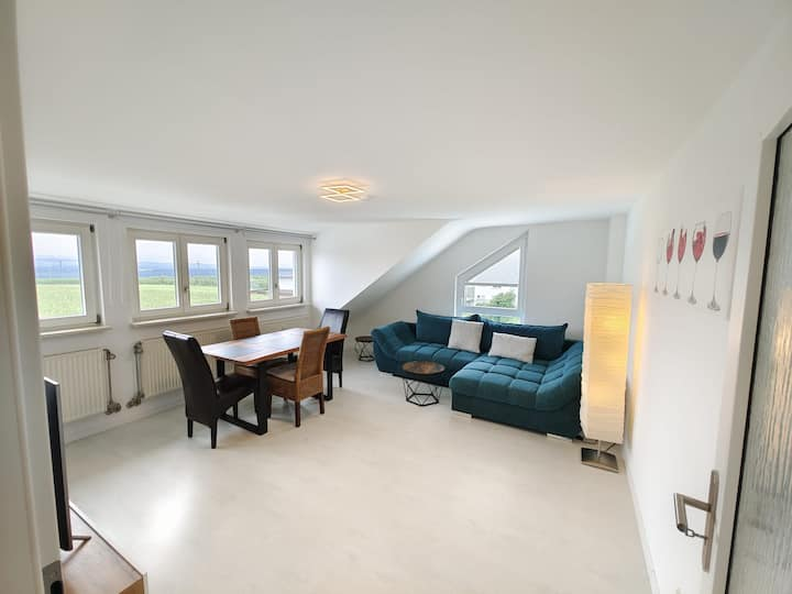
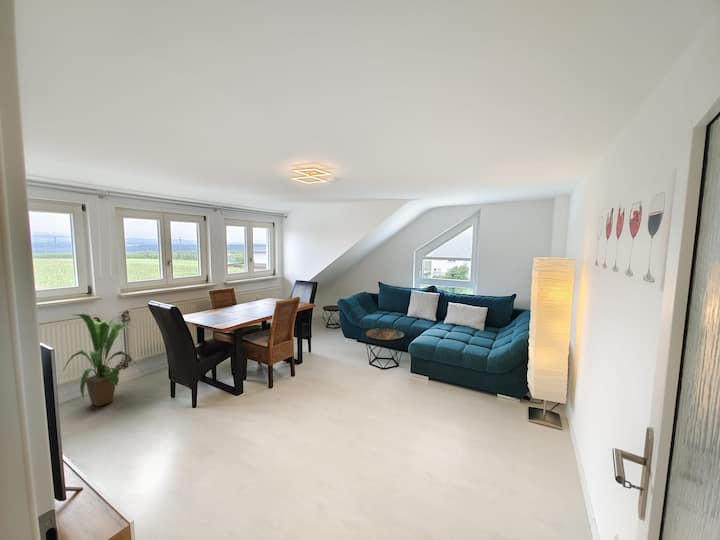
+ house plant (108, 352)
